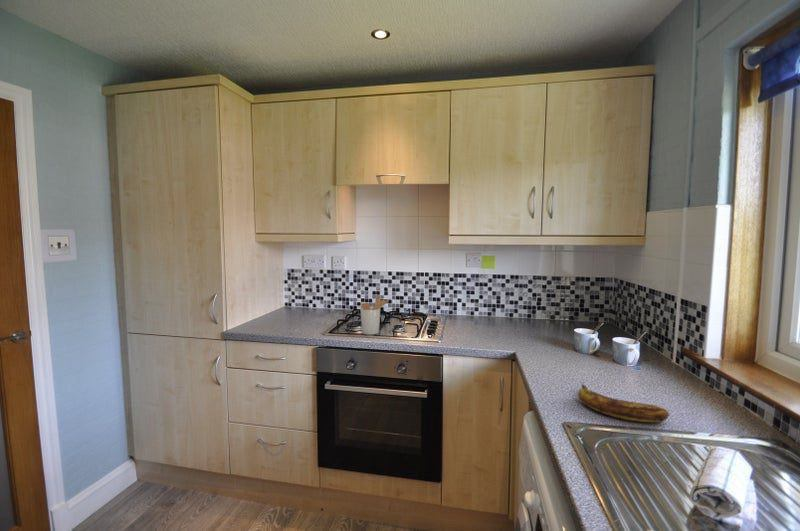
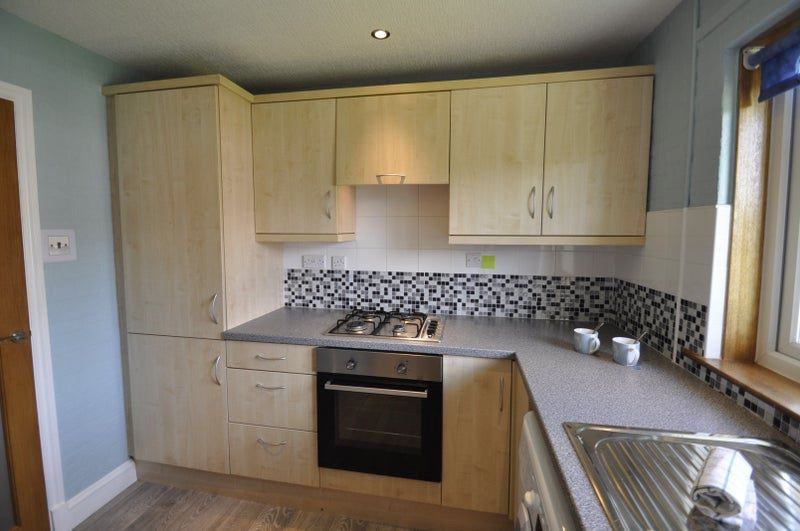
- utensil holder (374, 315)
- banana (616, 402)
